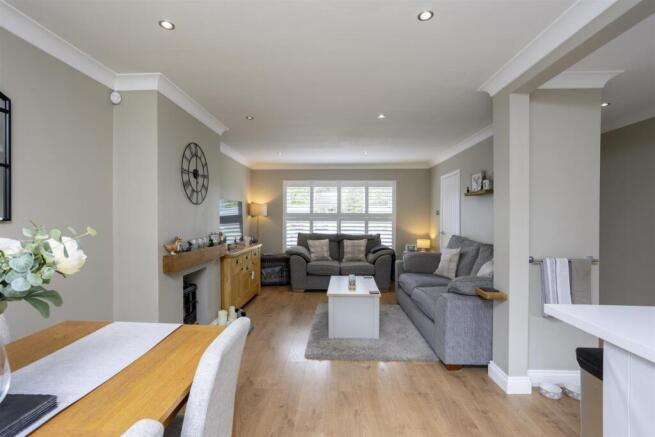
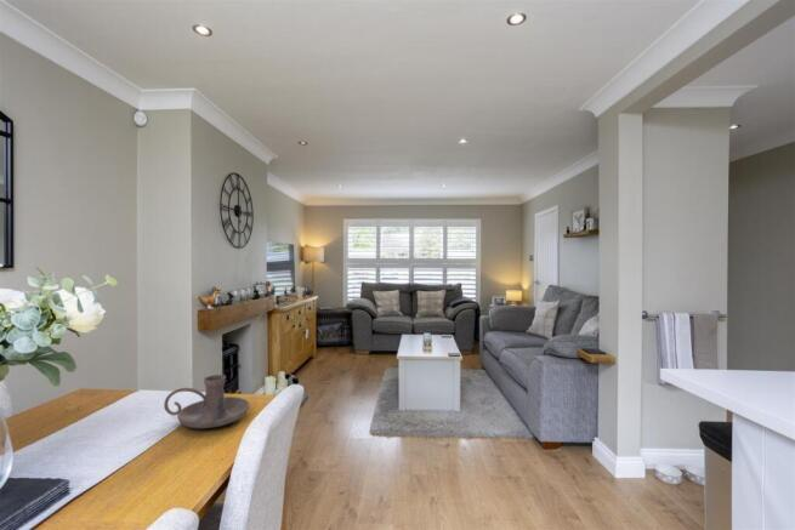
+ candle holder (206, 399)
